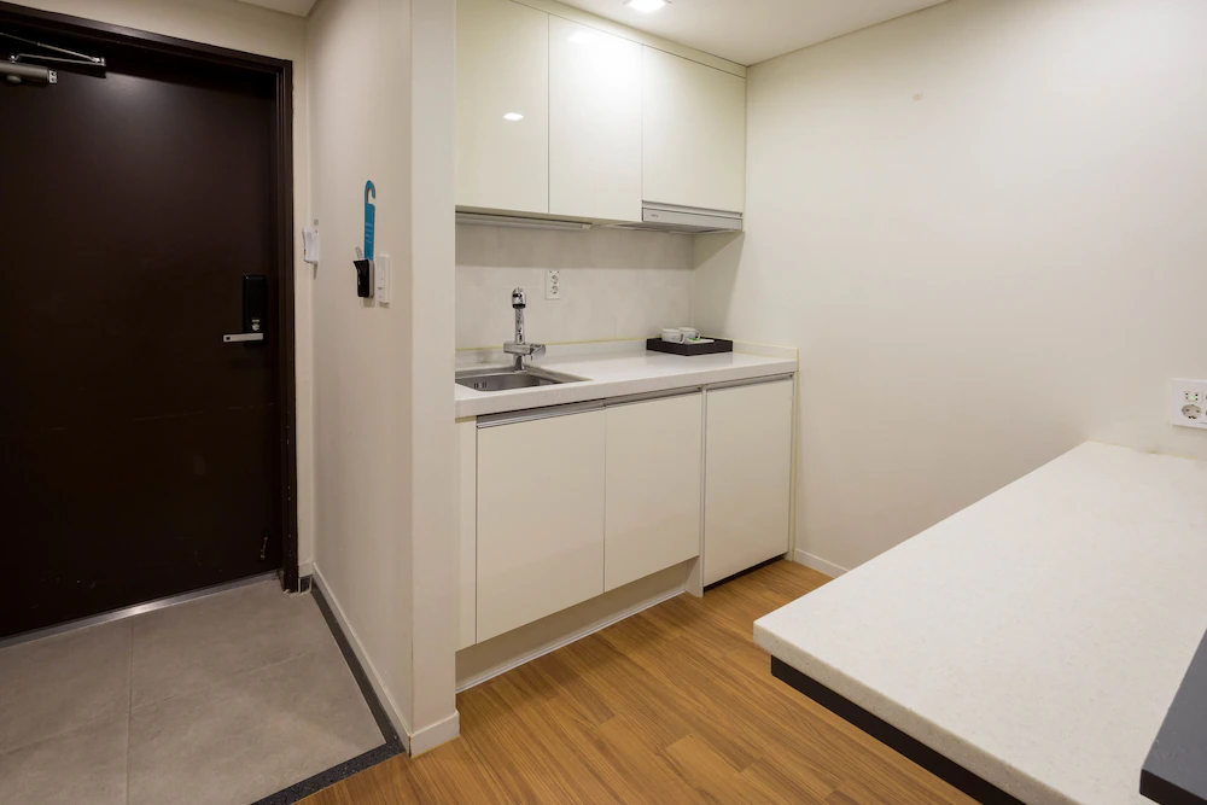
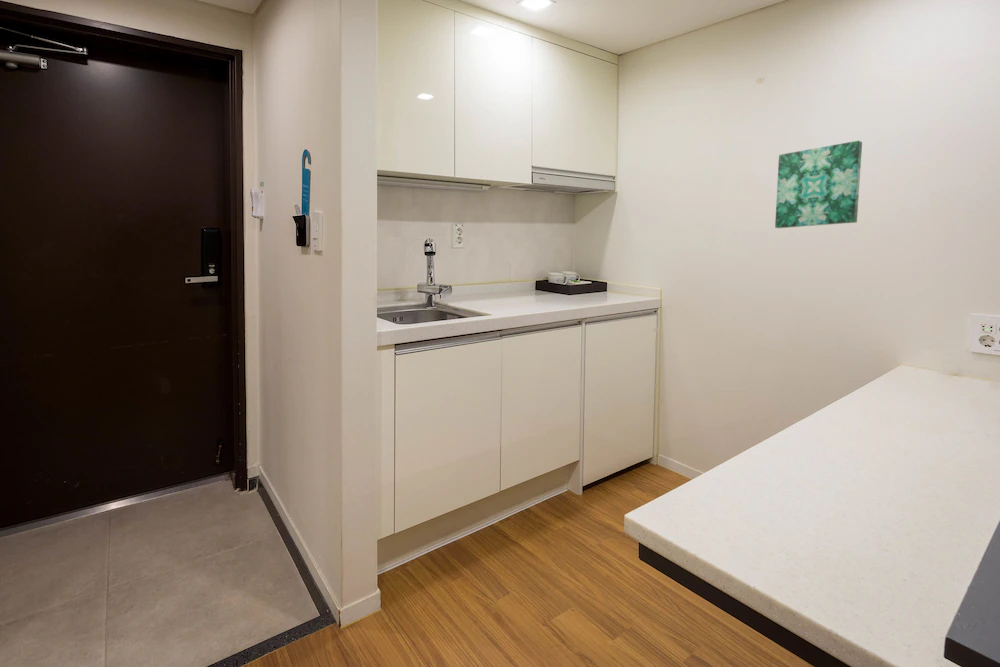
+ wall art (816, 187)
